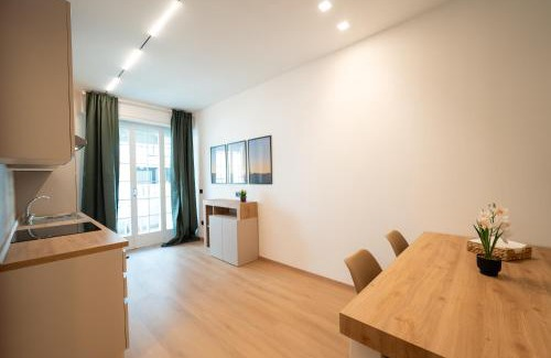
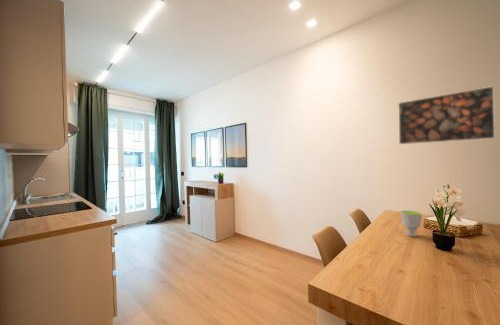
+ cup (411, 223)
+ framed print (441, 118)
